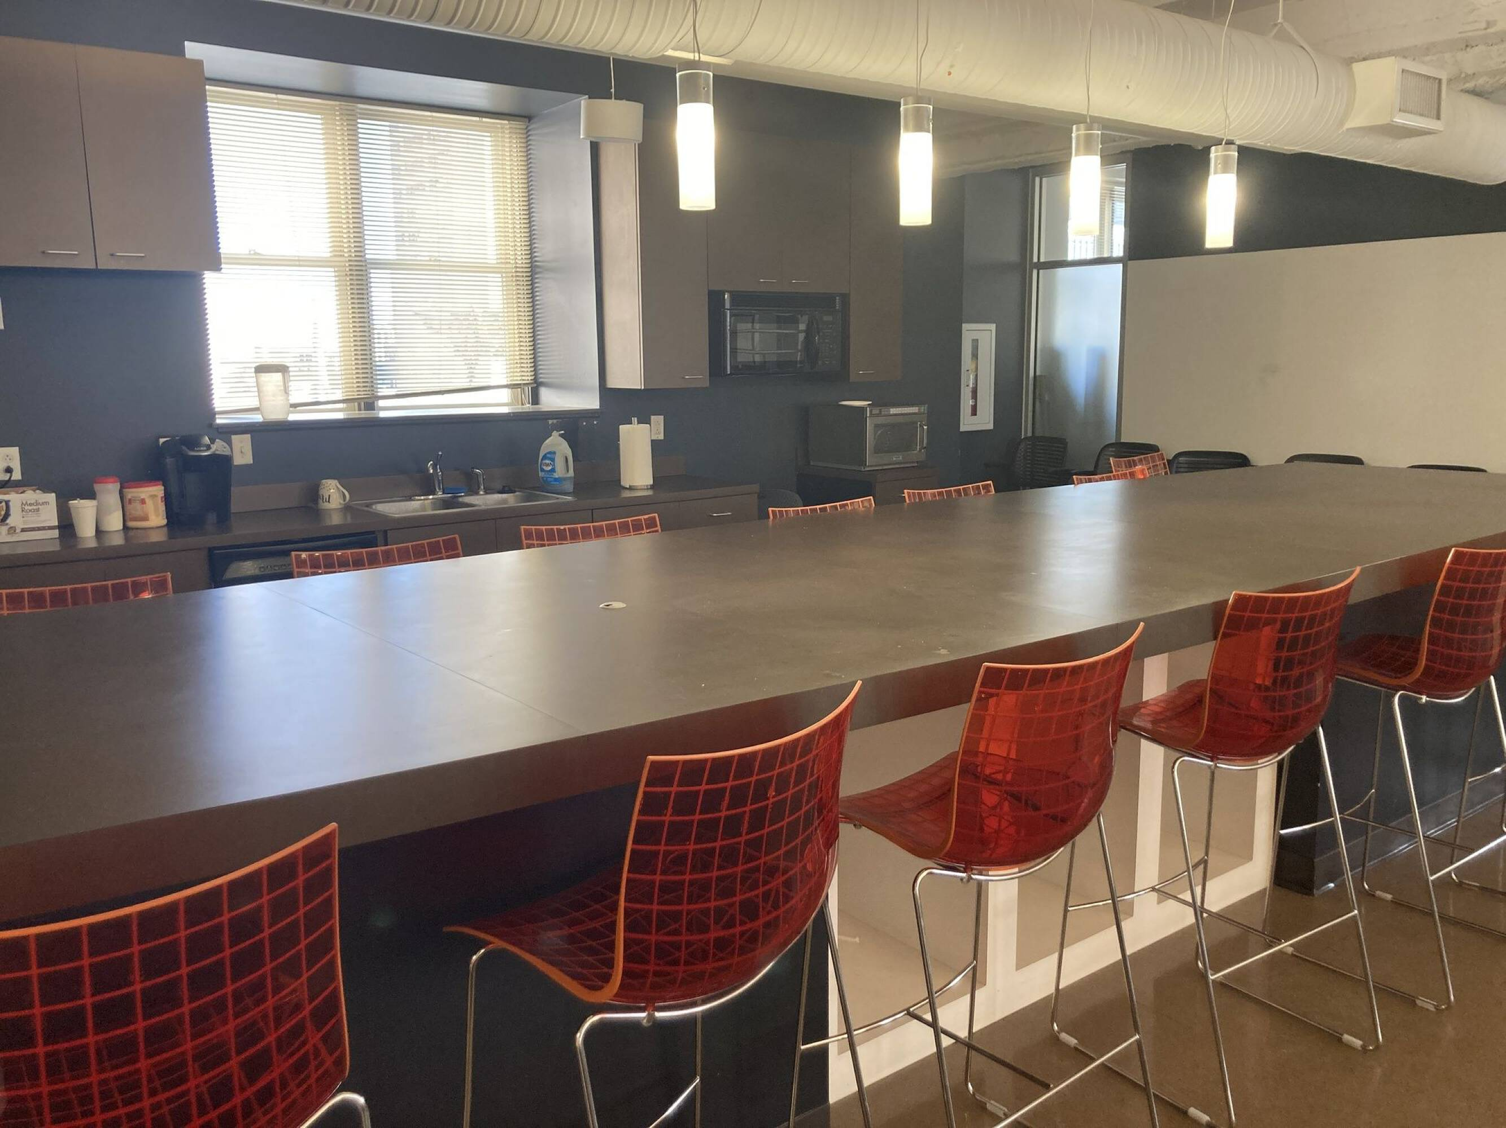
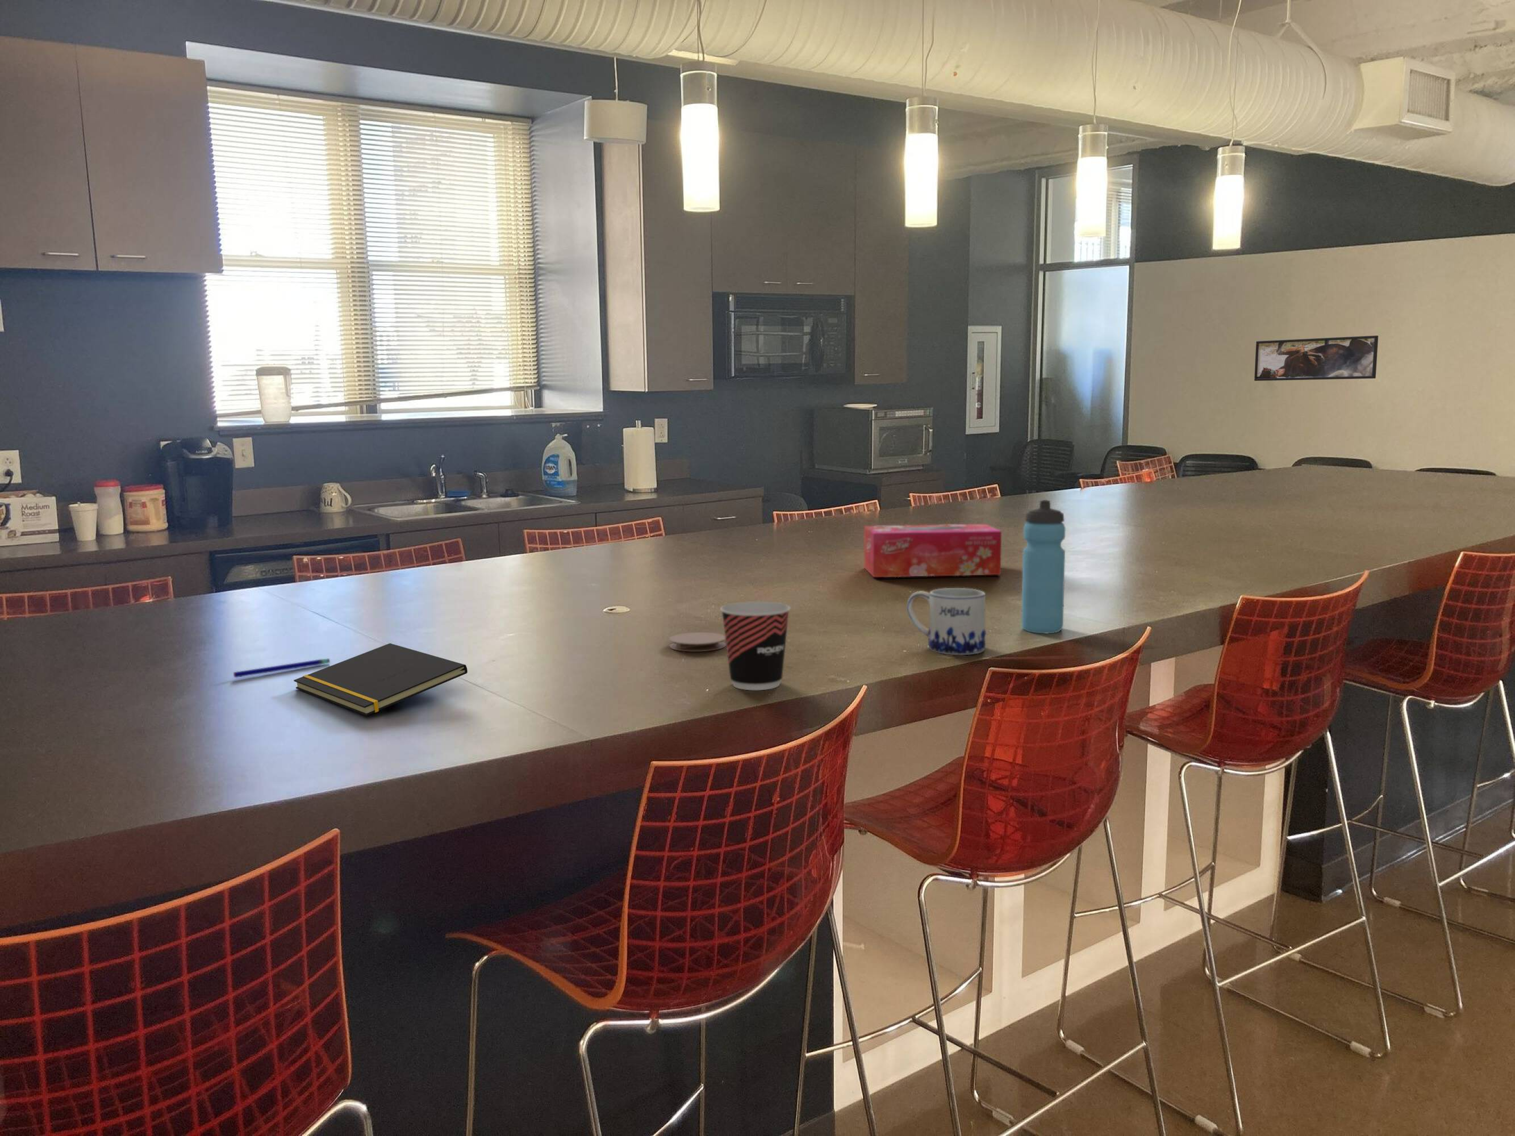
+ tissue box (930, 550)
+ water bottle (1044, 566)
+ cup (755, 646)
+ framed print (1313, 359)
+ mug (950, 619)
+ notepad (379, 677)
+ coaster (698, 641)
+ pen (283, 667)
